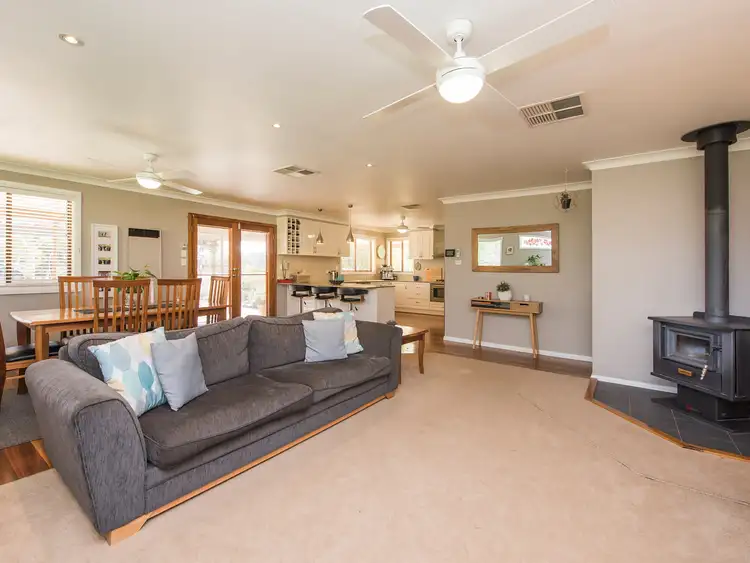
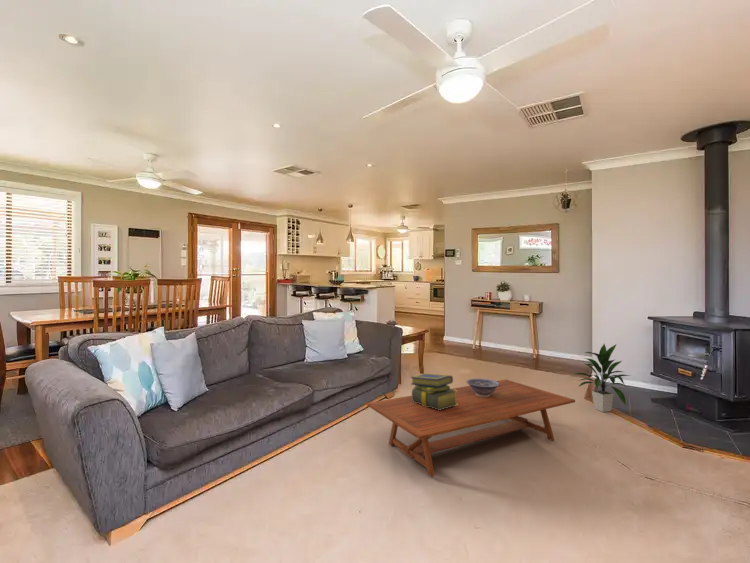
+ indoor plant (603, 377)
+ coffee table (472, 421)
+ decorative bowl (483, 388)
+ stack of books (432, 389)
